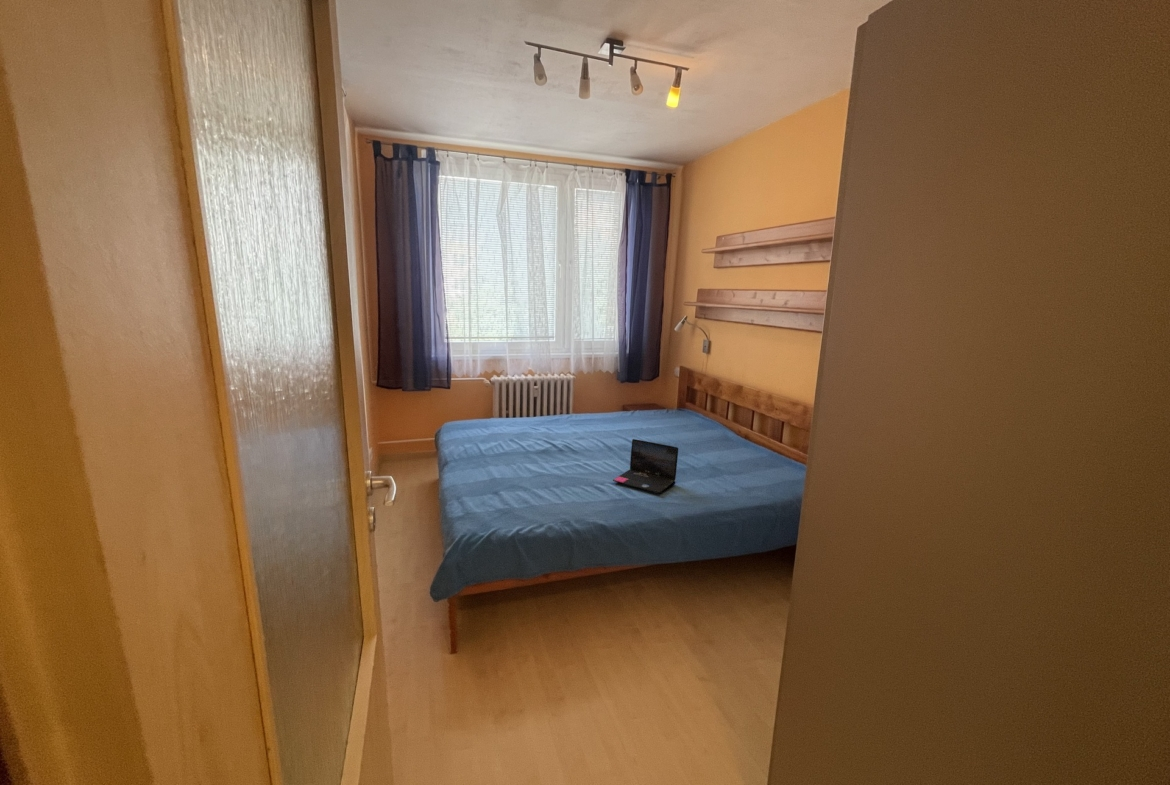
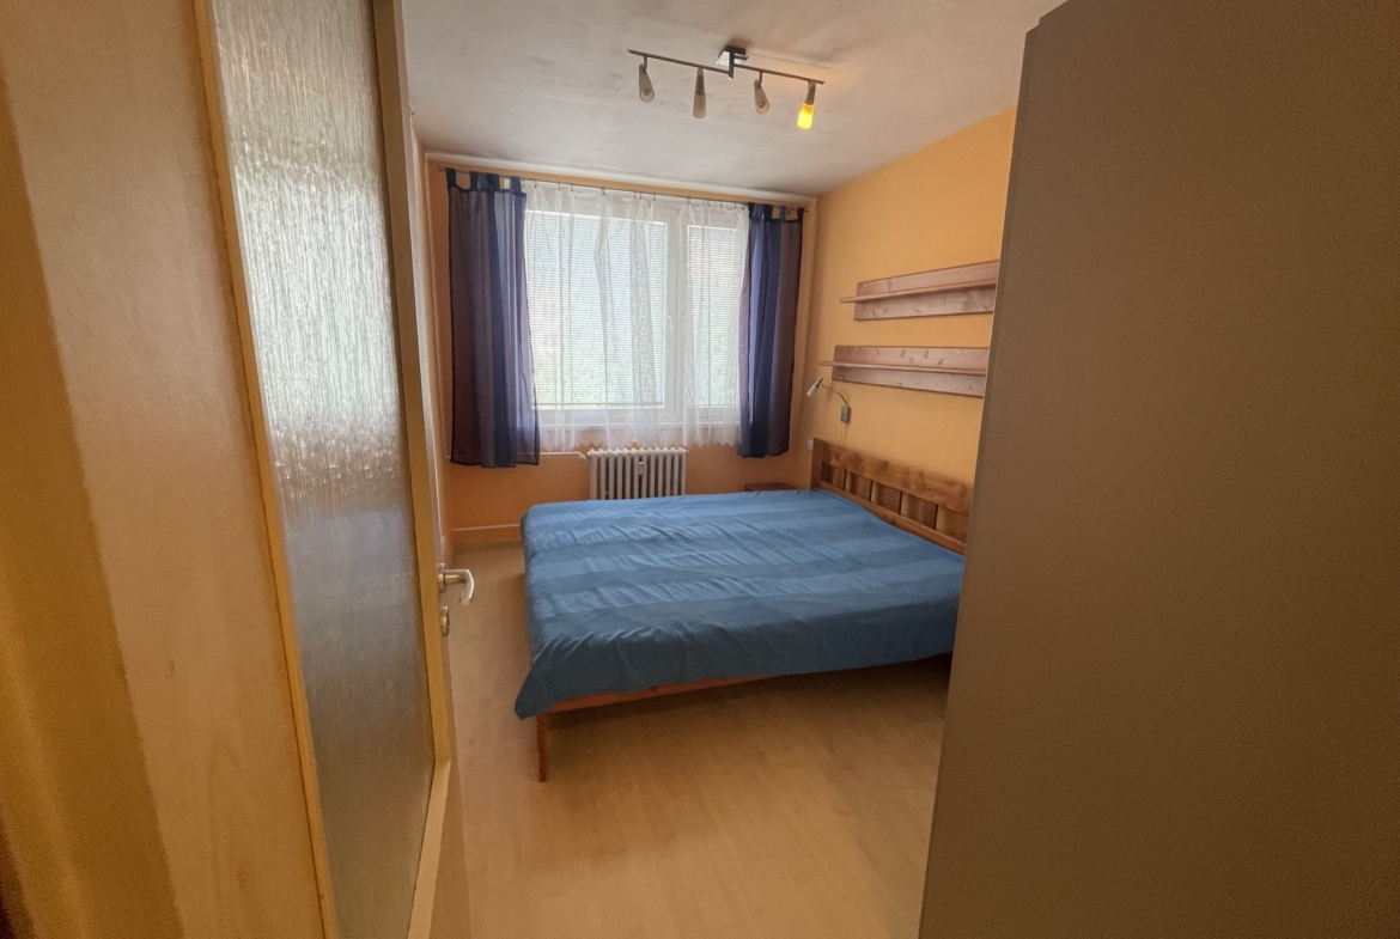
- laptop (645, 465)
